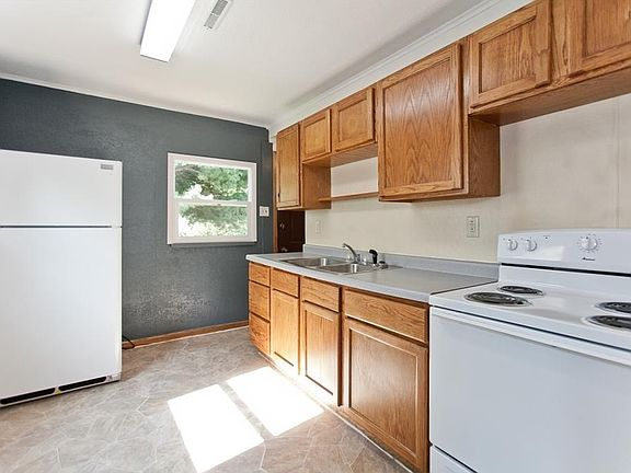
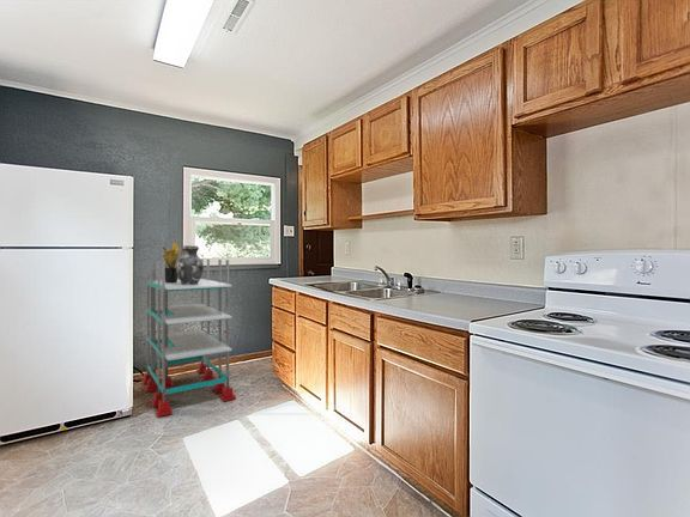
+ ceramic jug (189, 264)
+ shelving unit (186, 322)
+ potted plant (170, 261)
